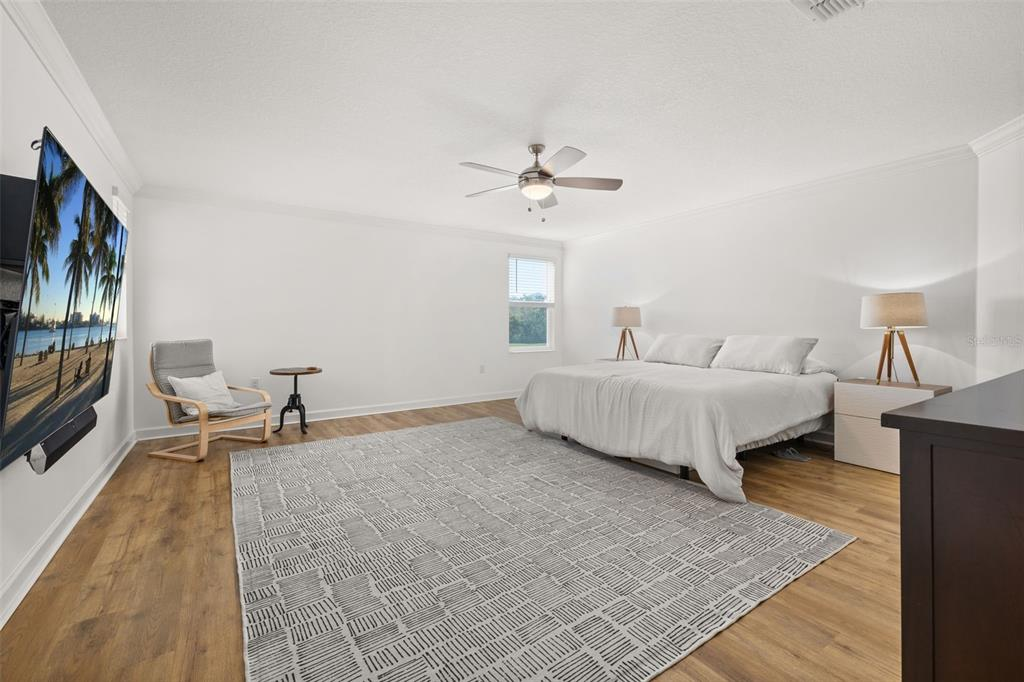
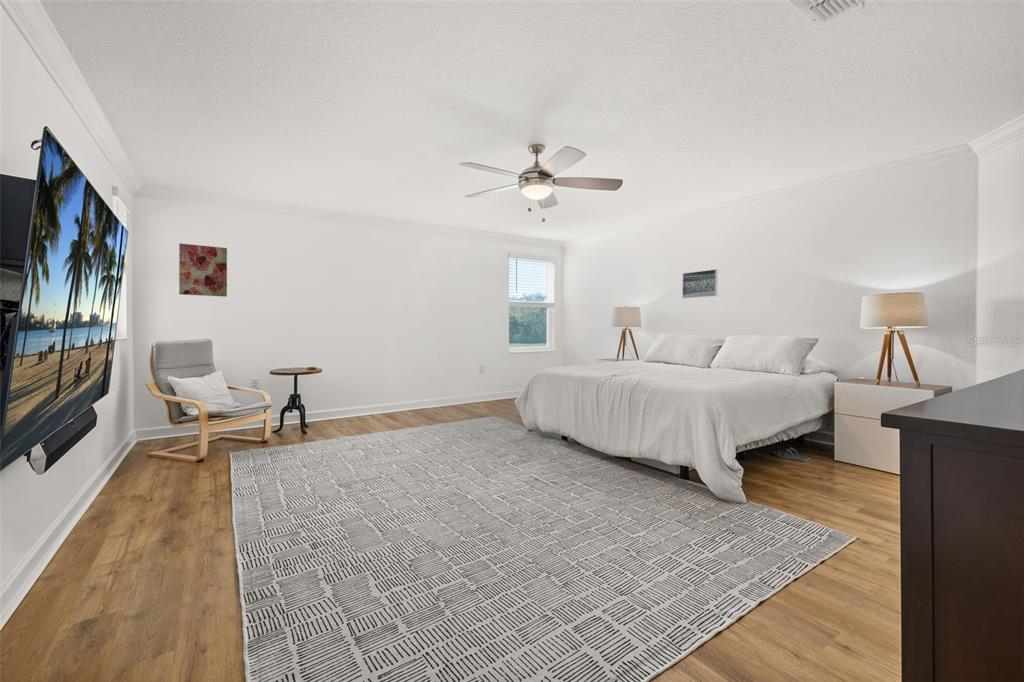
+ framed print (699, 284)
+ wall art (203, 270)
